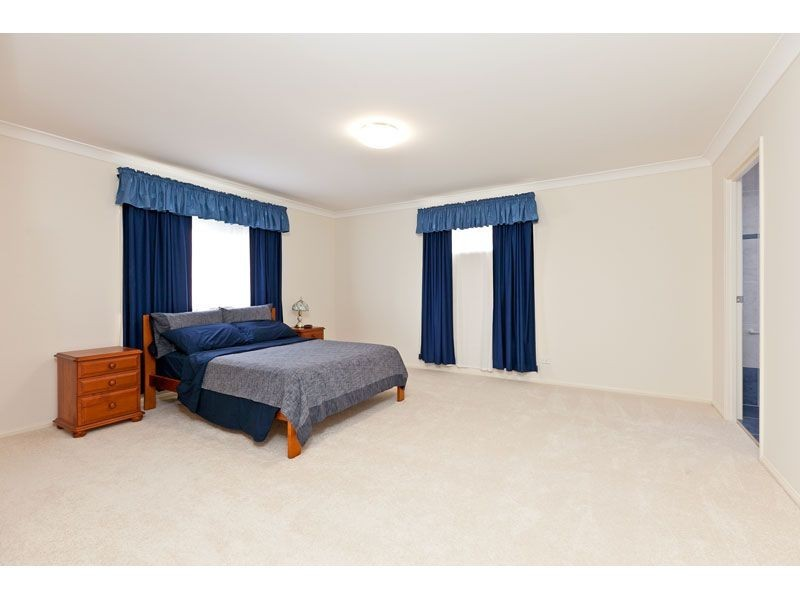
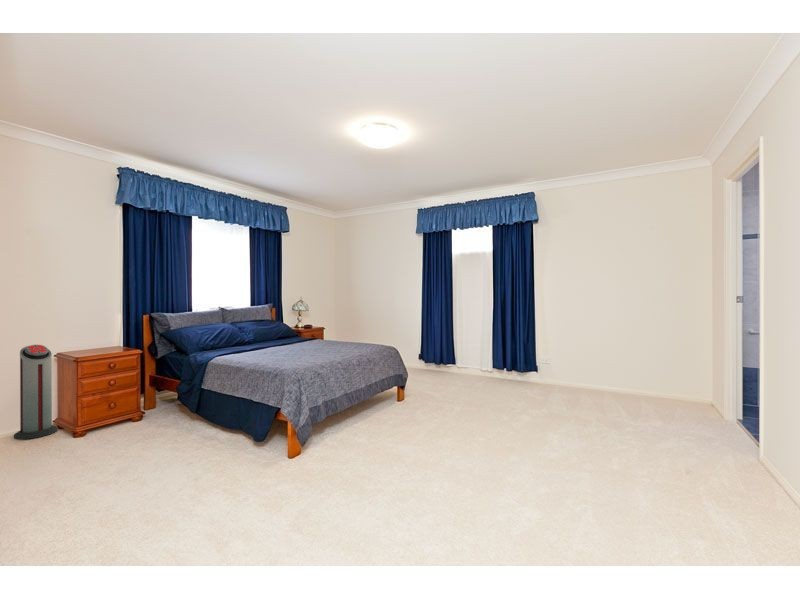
+ air purifier (36, 389)
